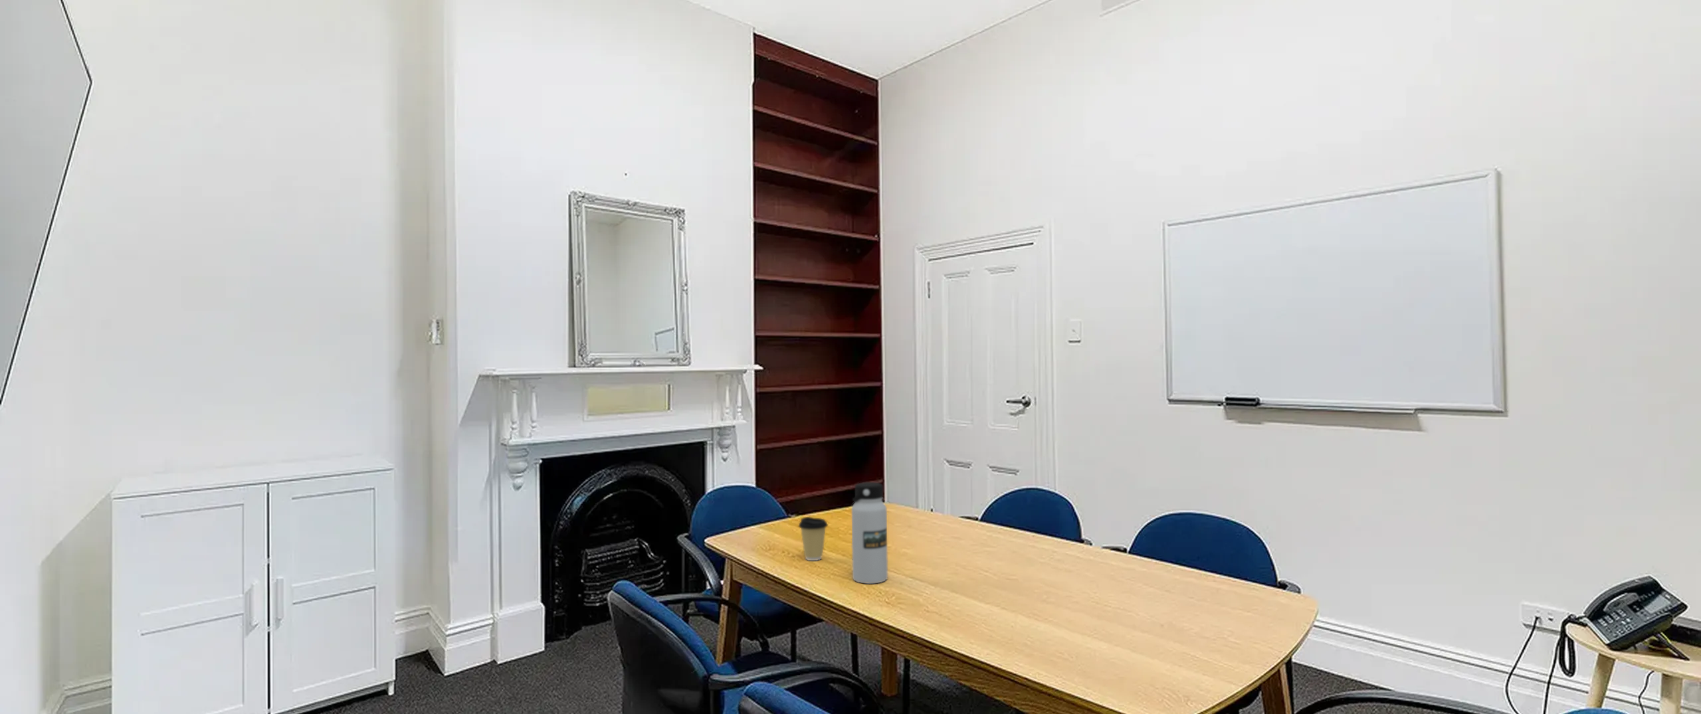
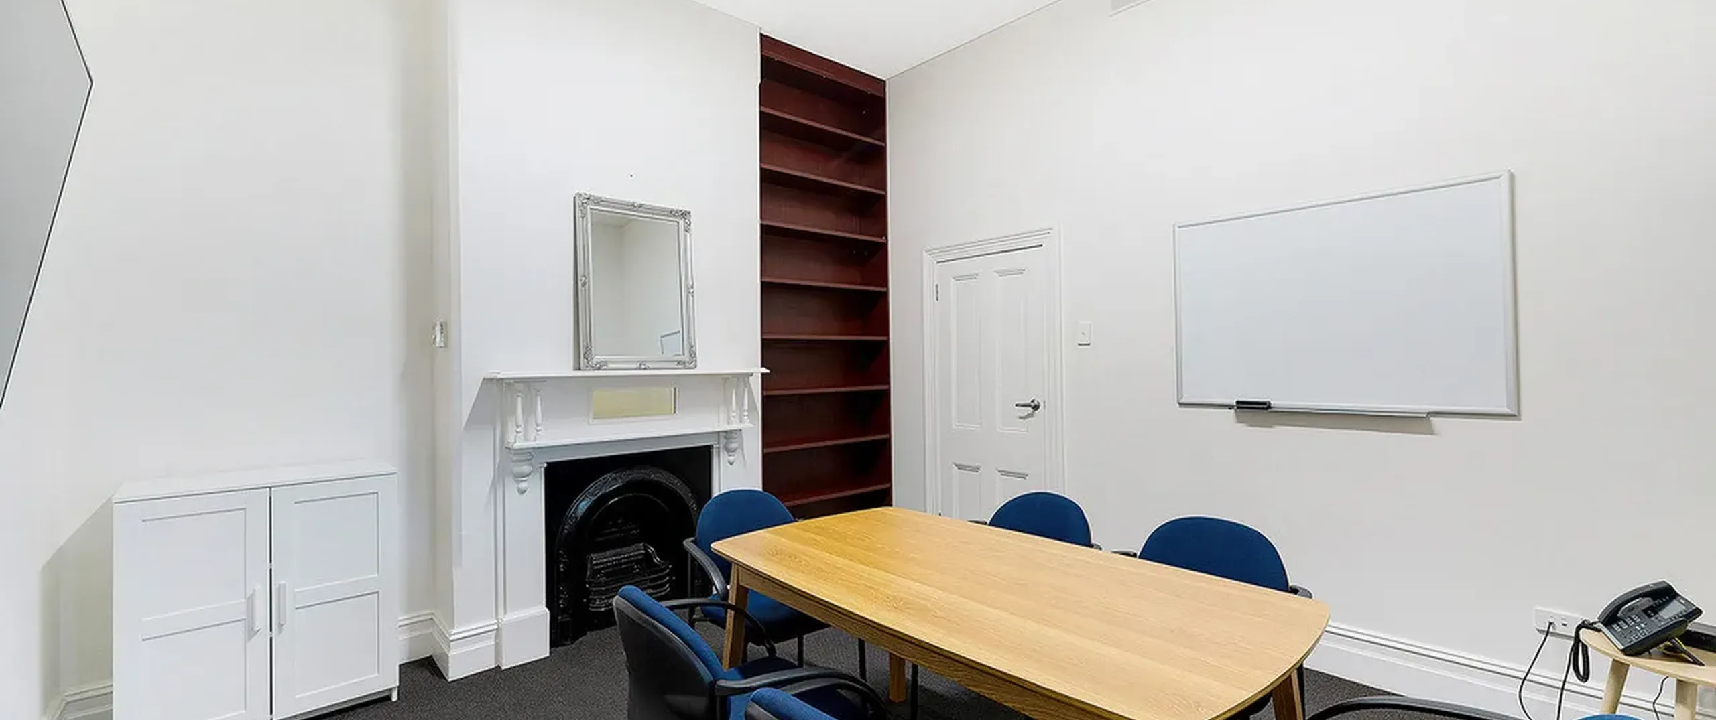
- water bottle (869, 531)
- coffee cup (814, 538)
